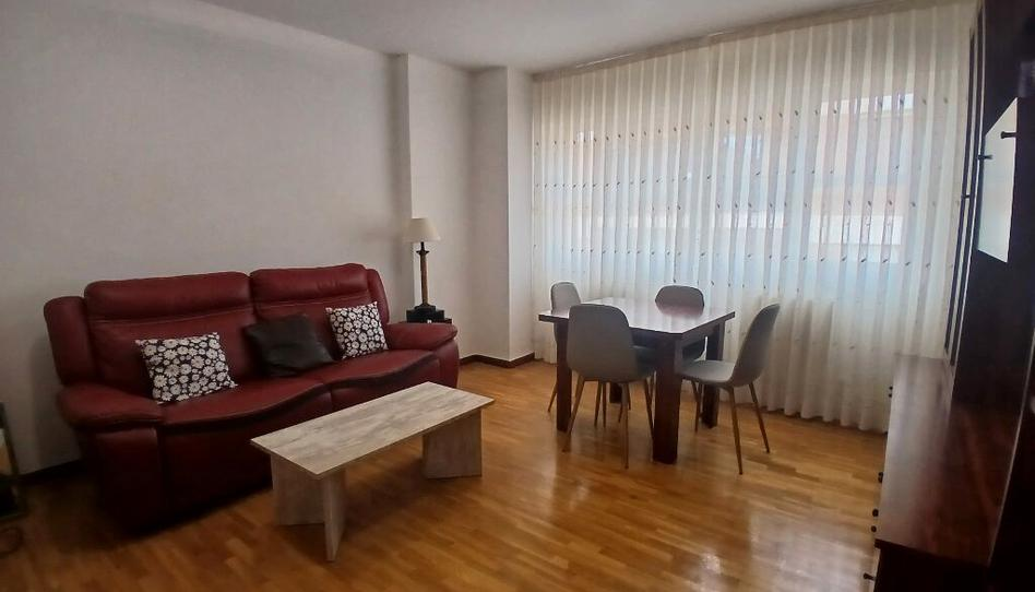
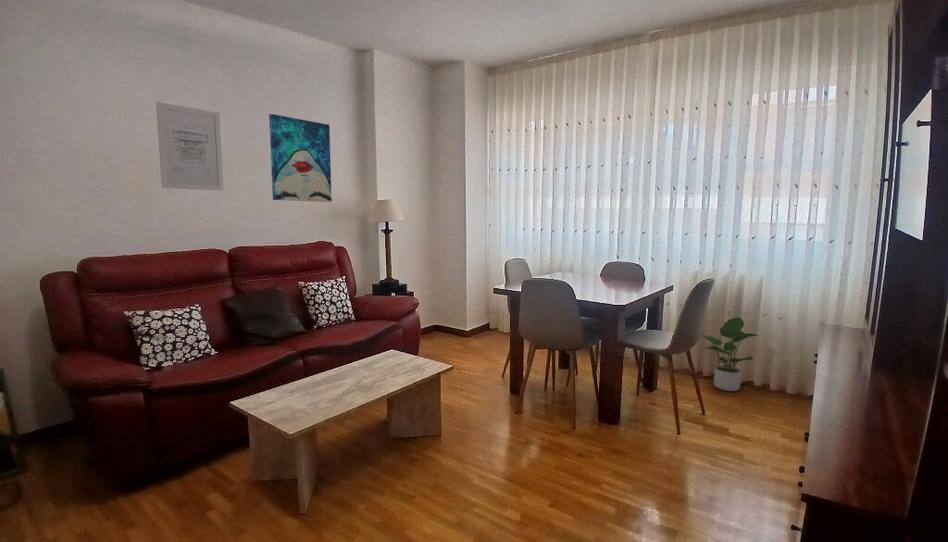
+ wall art (191, 148)
+ wall art (302, 160)
+ potted plant (725, 353)
